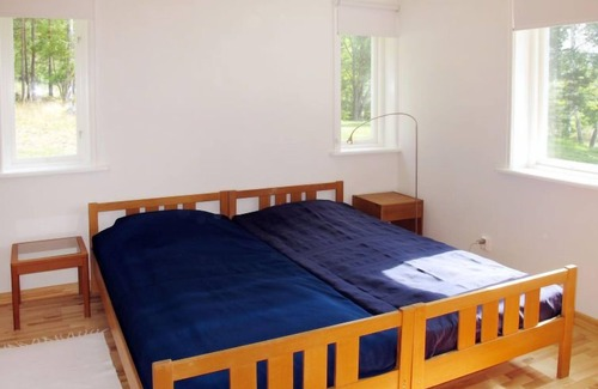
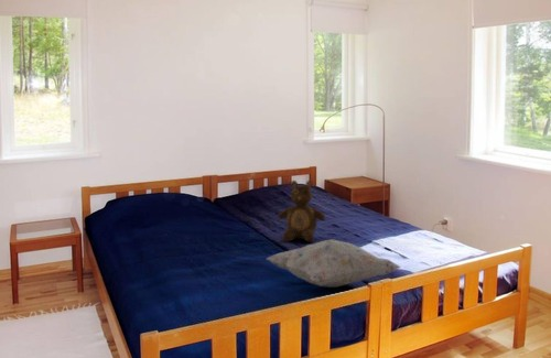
+ teddy bear (300, 209)
+ decorative pillow (332, 262)
